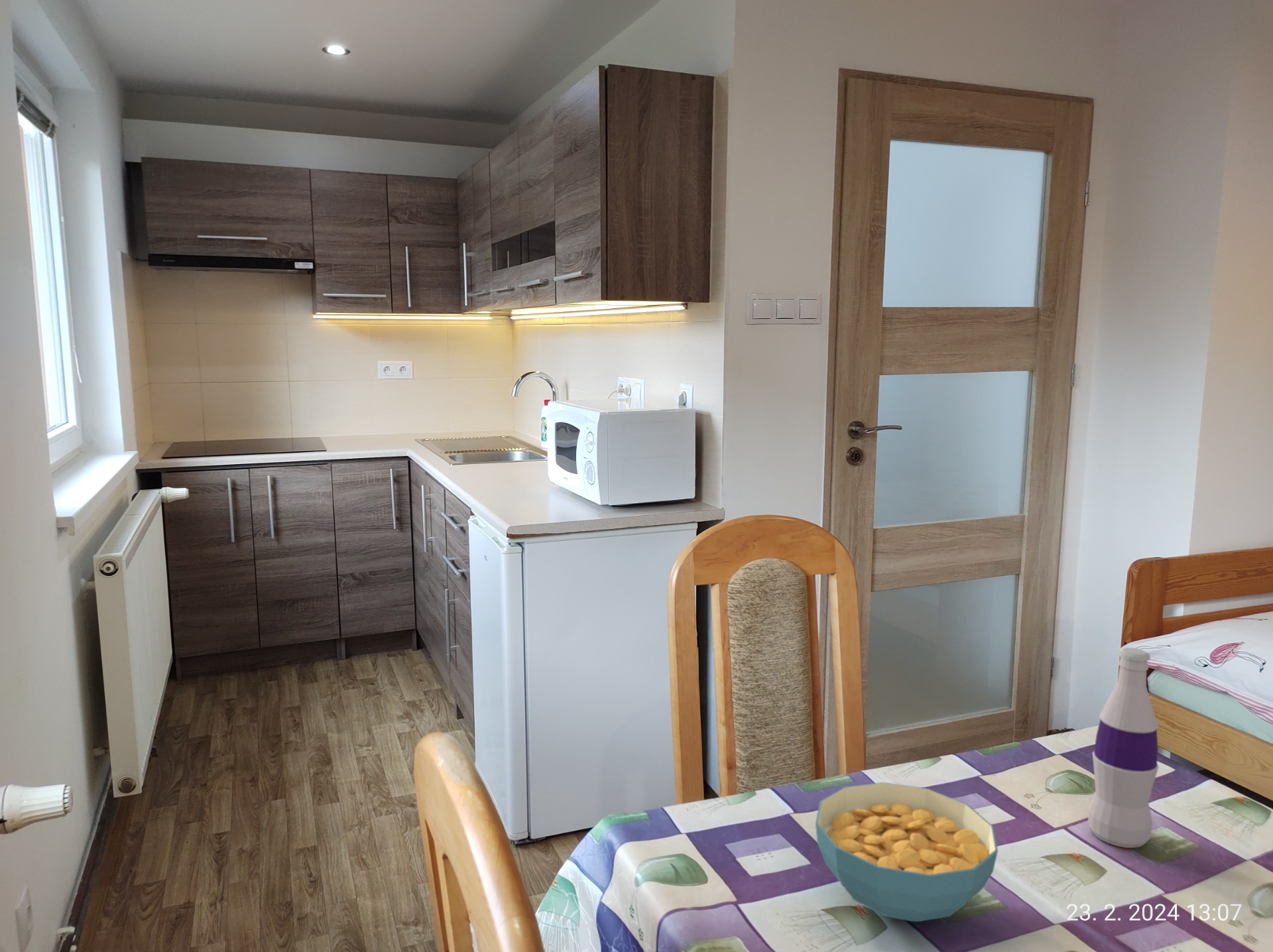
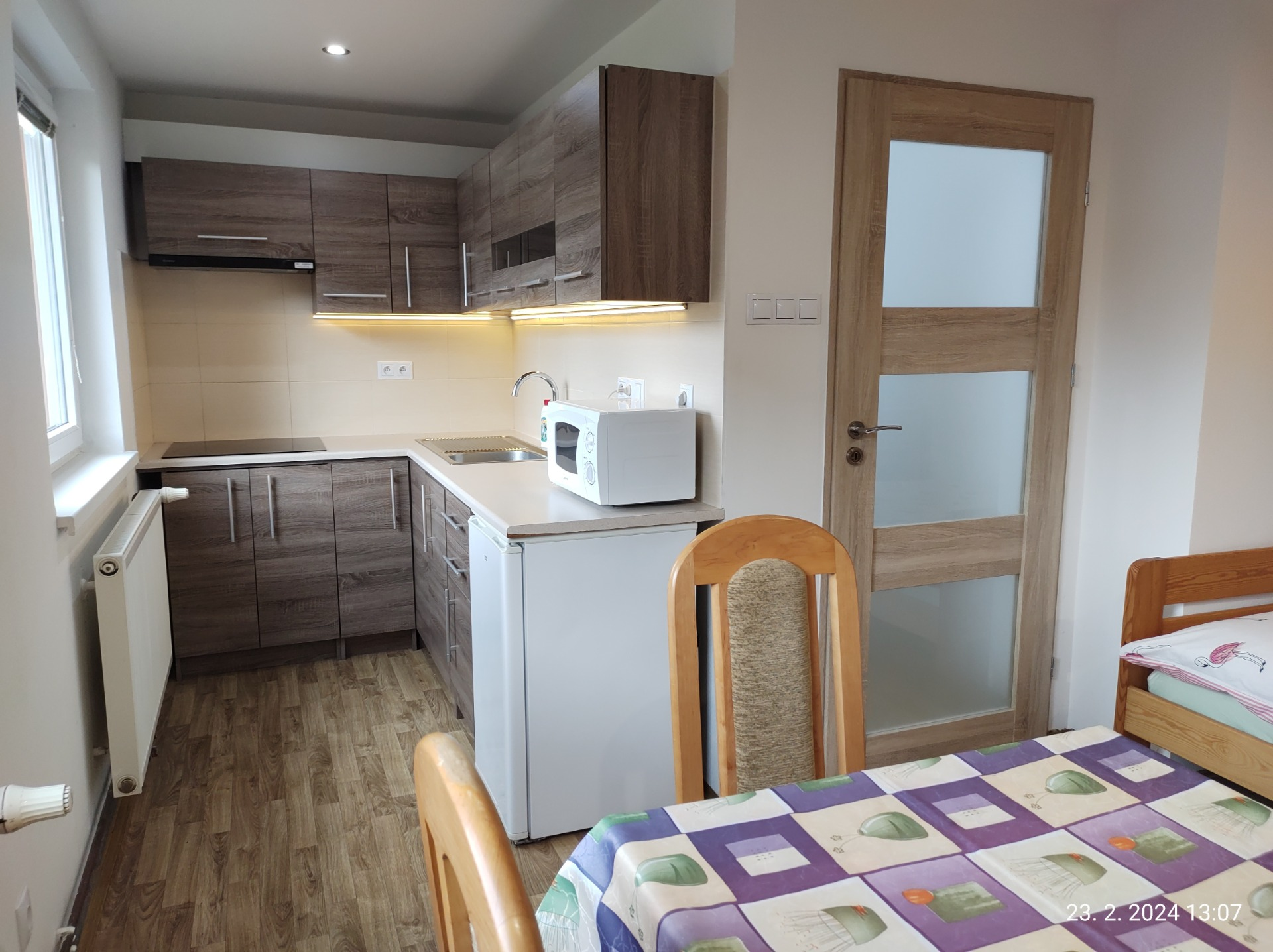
- bottle (1126, 744)
- cereal bowl (902, 864)
